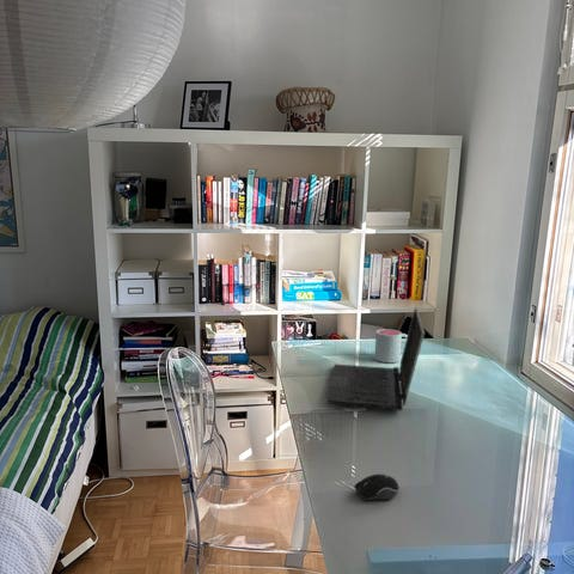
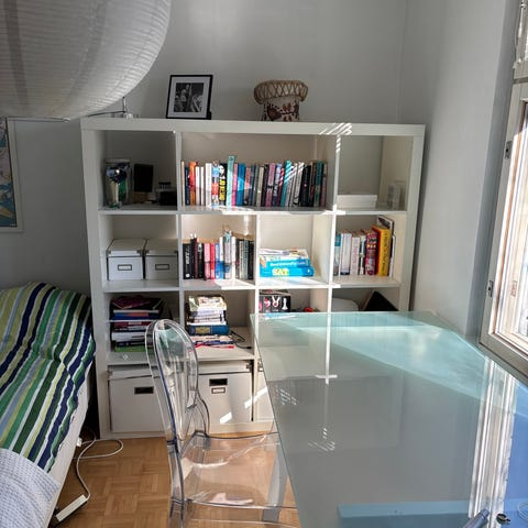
- computer mouse (377, 484)
- laptop computer (374, 367)
- mug (393, 344)
